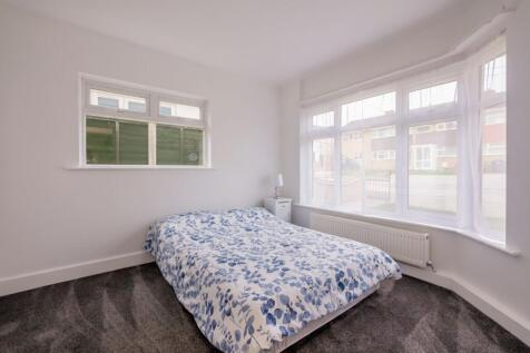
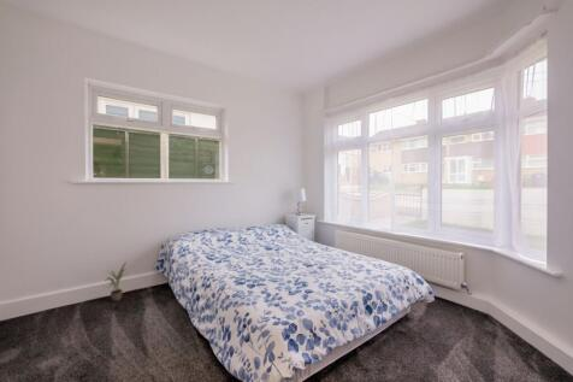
+ potted plant (118, 282)
